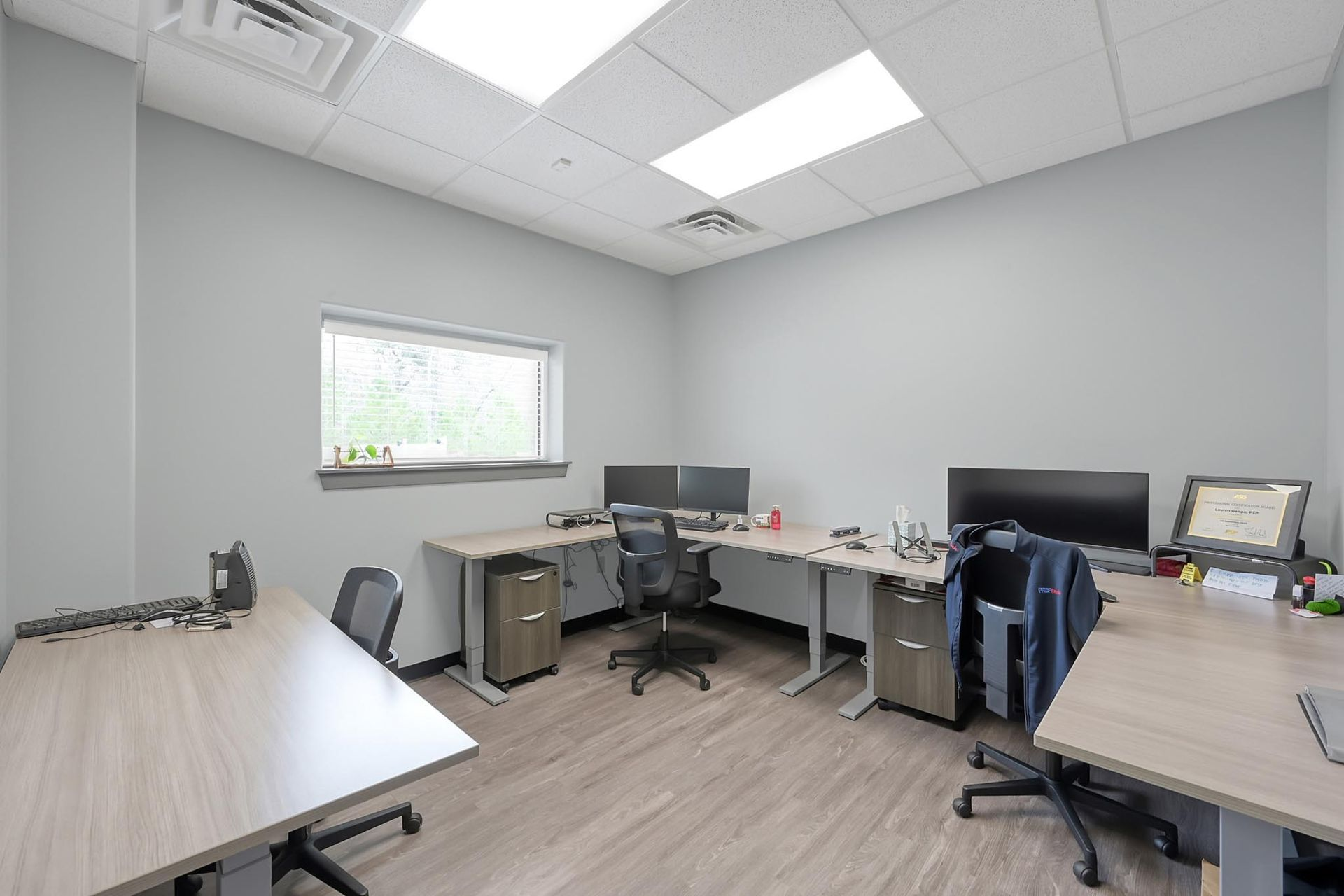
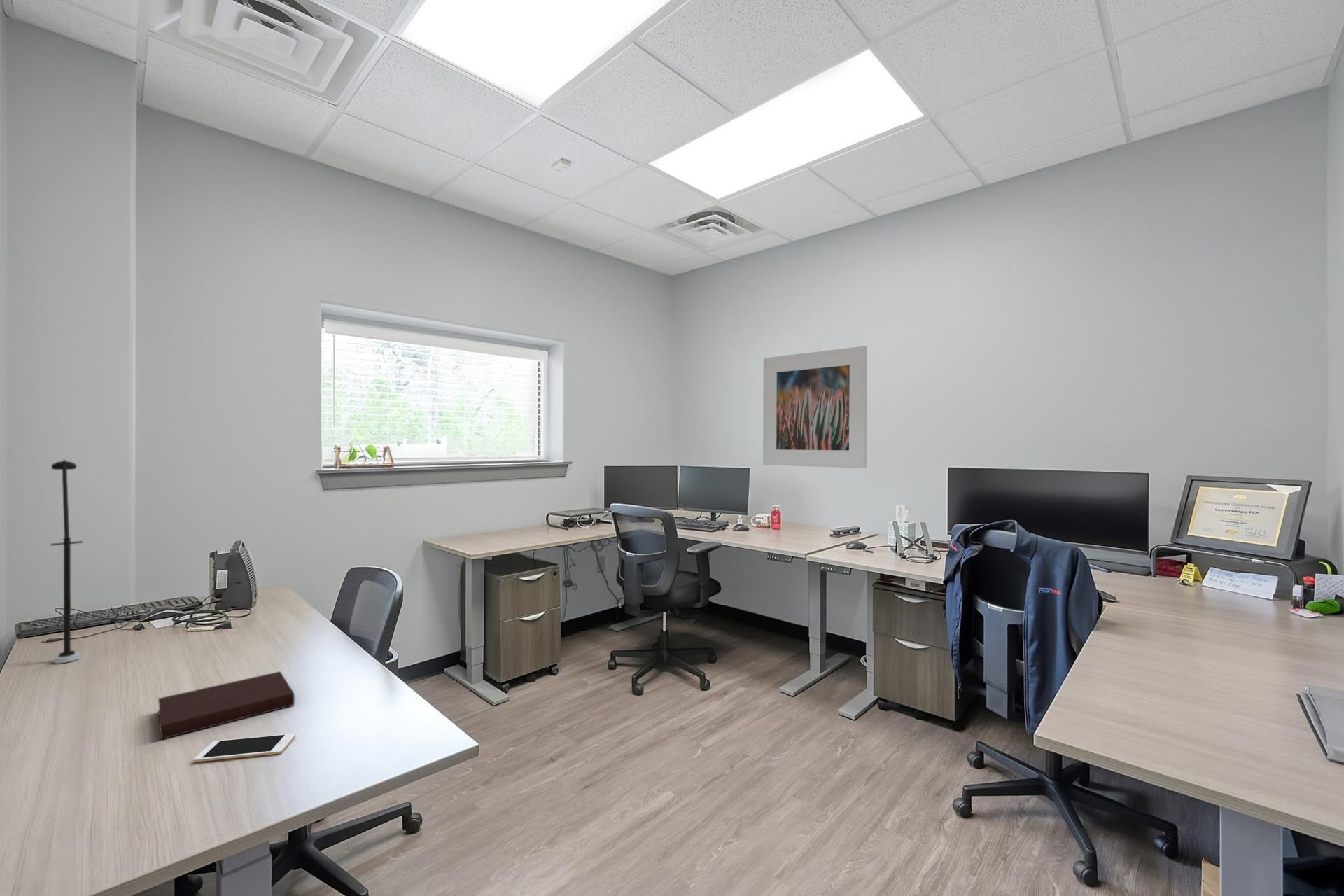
+ desk lamp (65, 554)
+ cell phone (246, 747)
+ notebook (227, 701)
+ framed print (811, 410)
